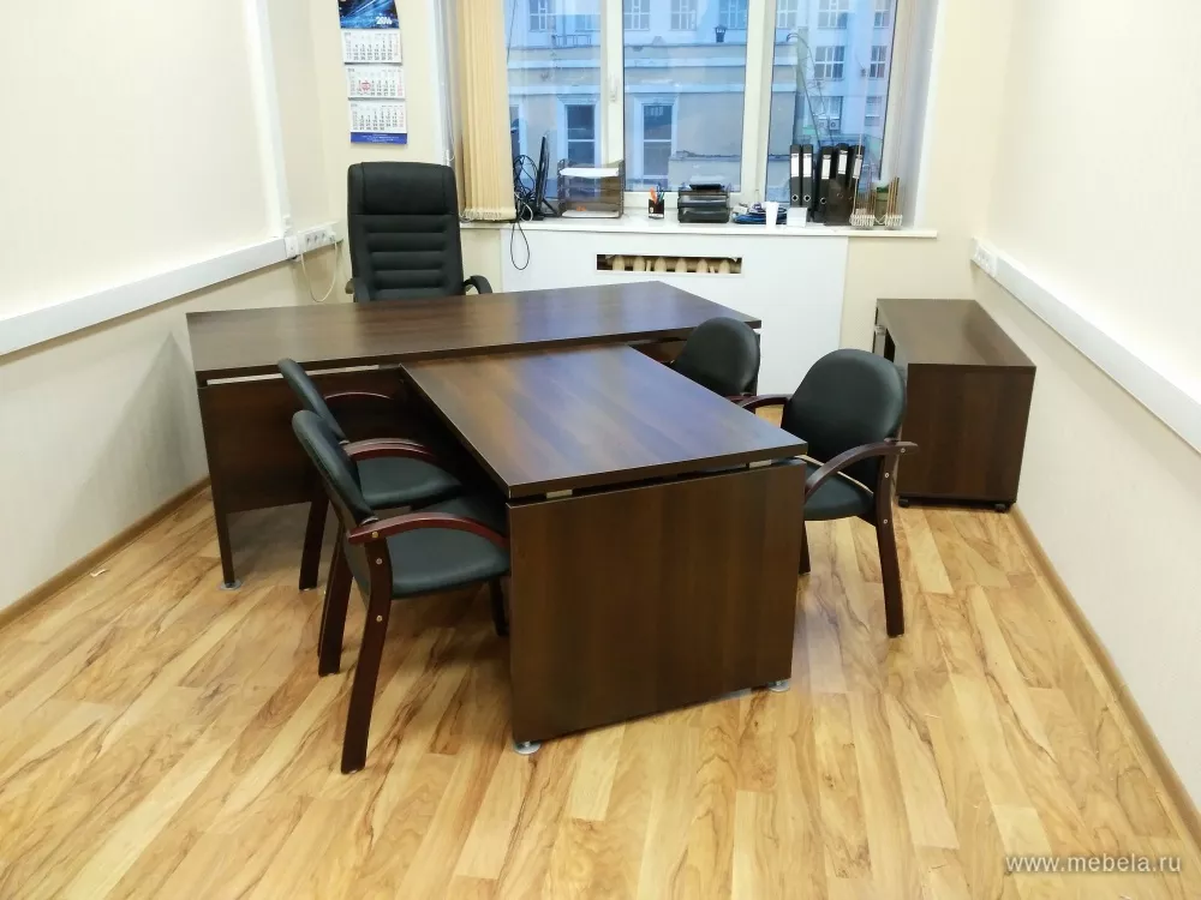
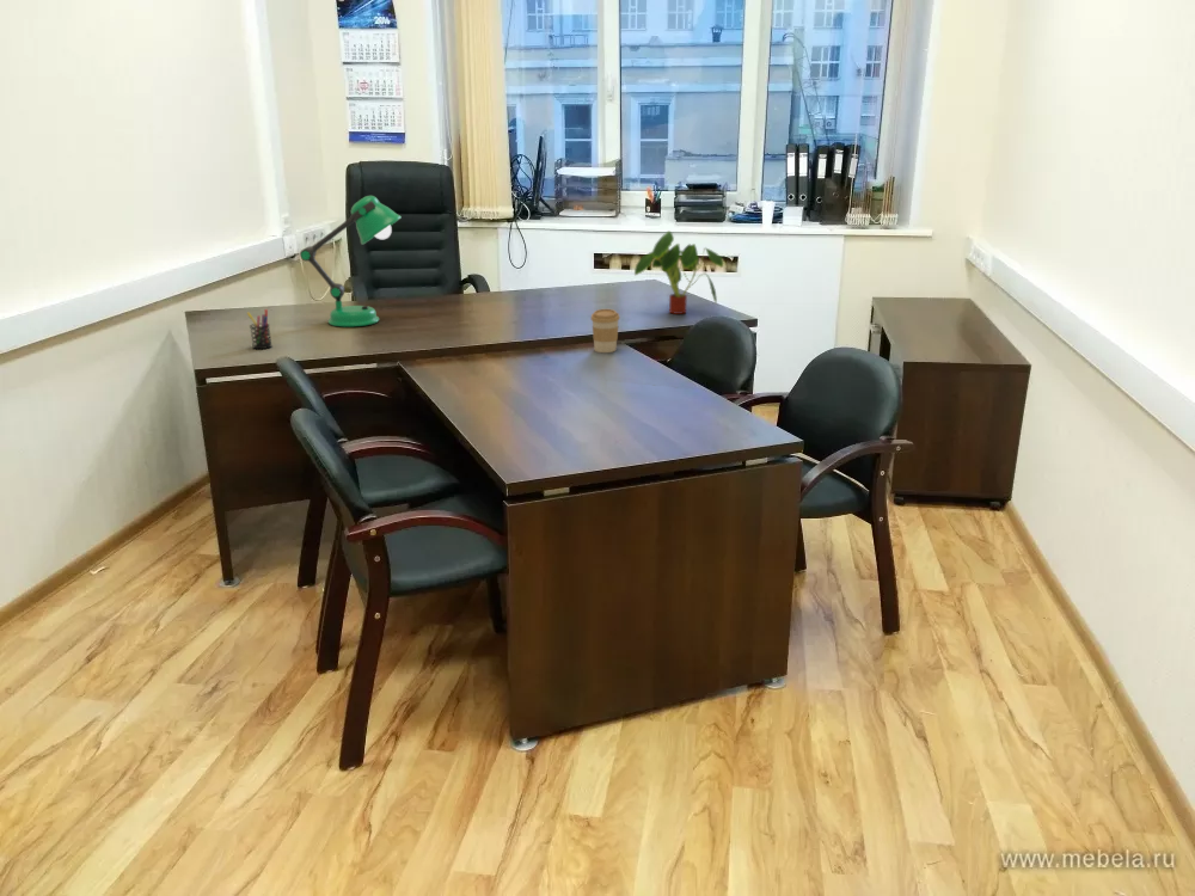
+ plant (680, 271)
+ desk lamp (362, 244)
+ coffee cup (605, 330)
+ pen holder (262, 327)
